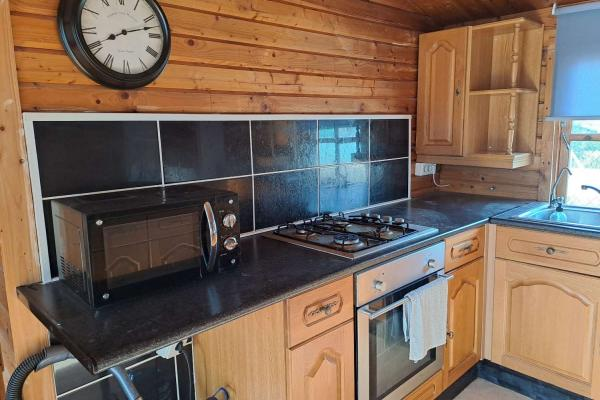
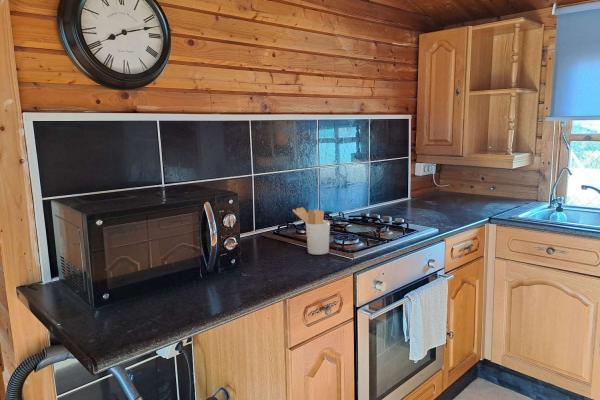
+ utensil holder (311, 229)
